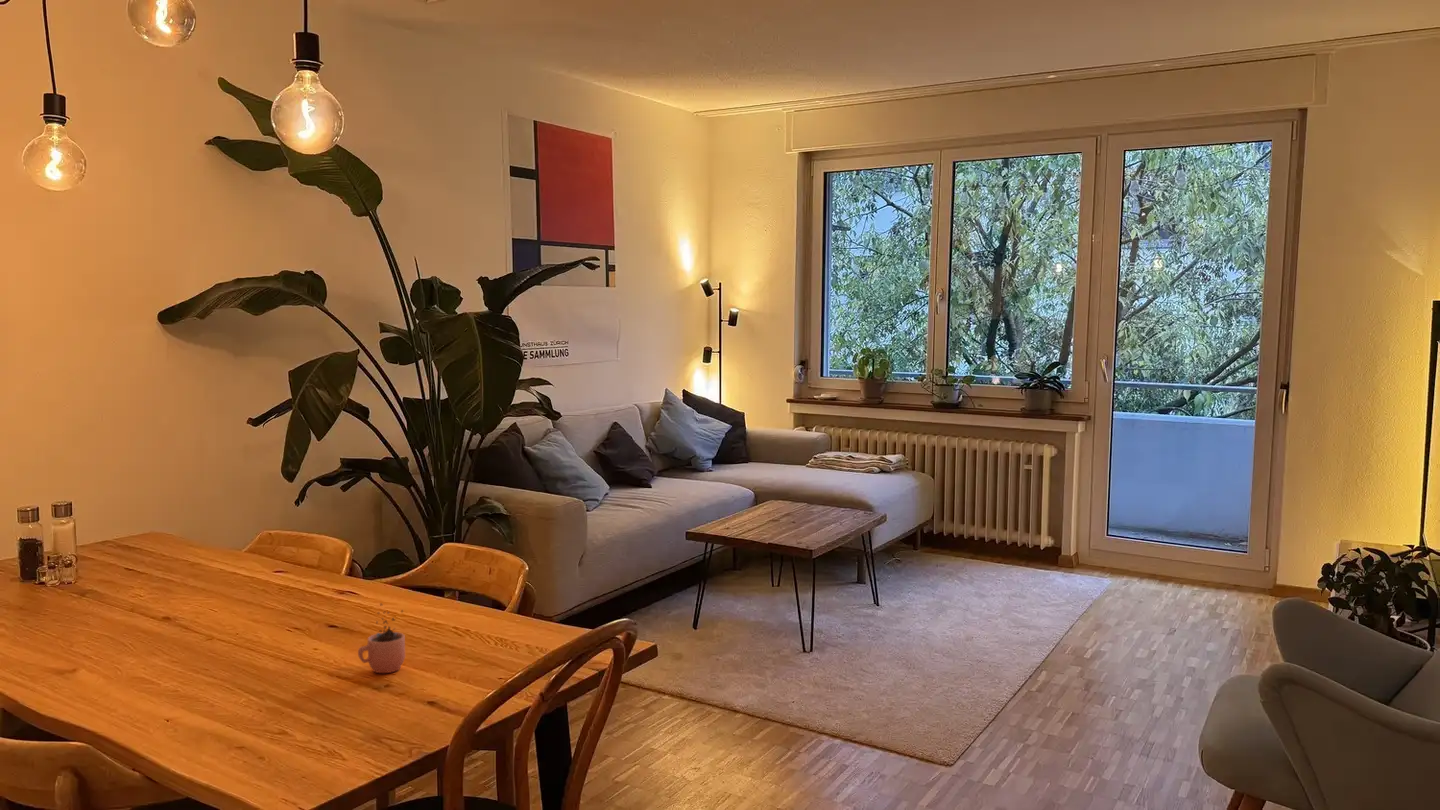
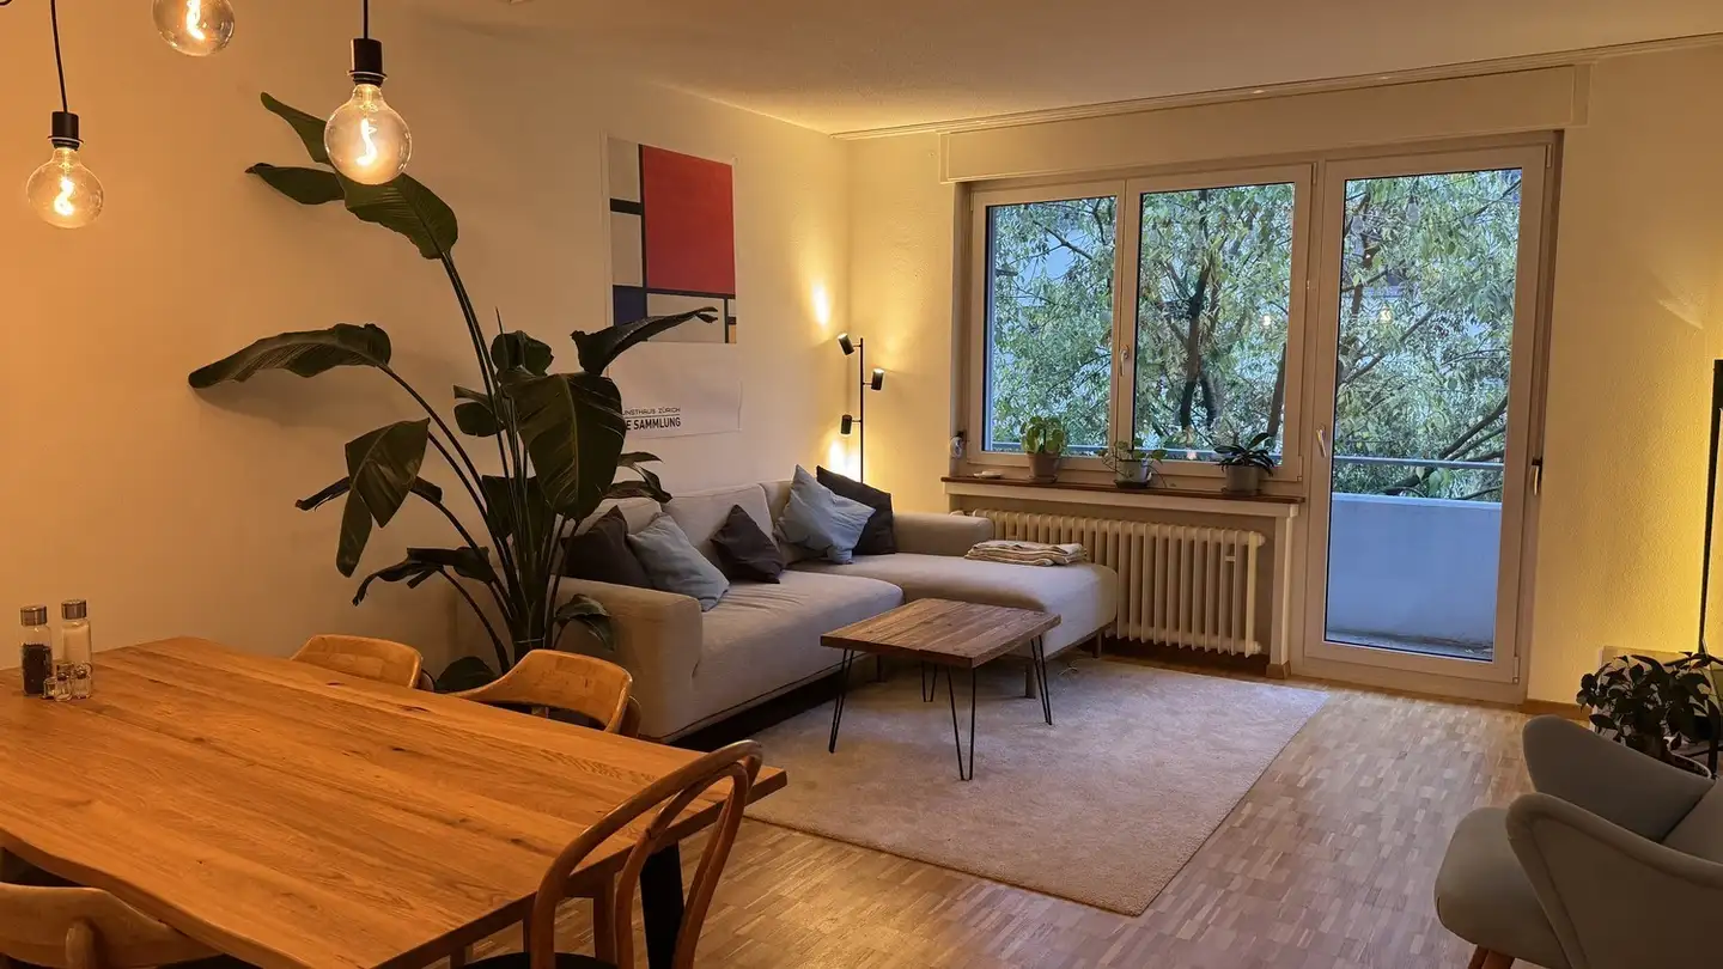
- cocoa (380, 638)
